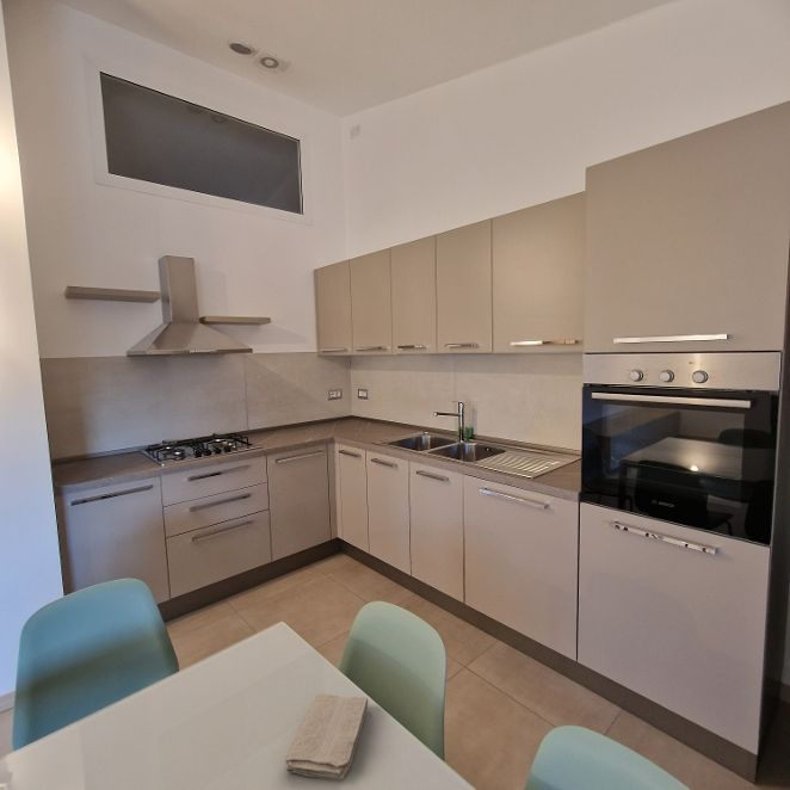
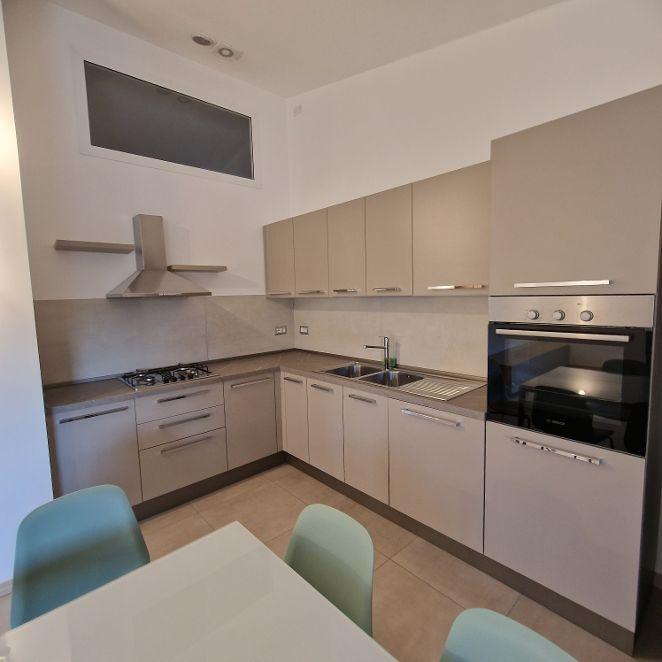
- washcloth (329, 730)
